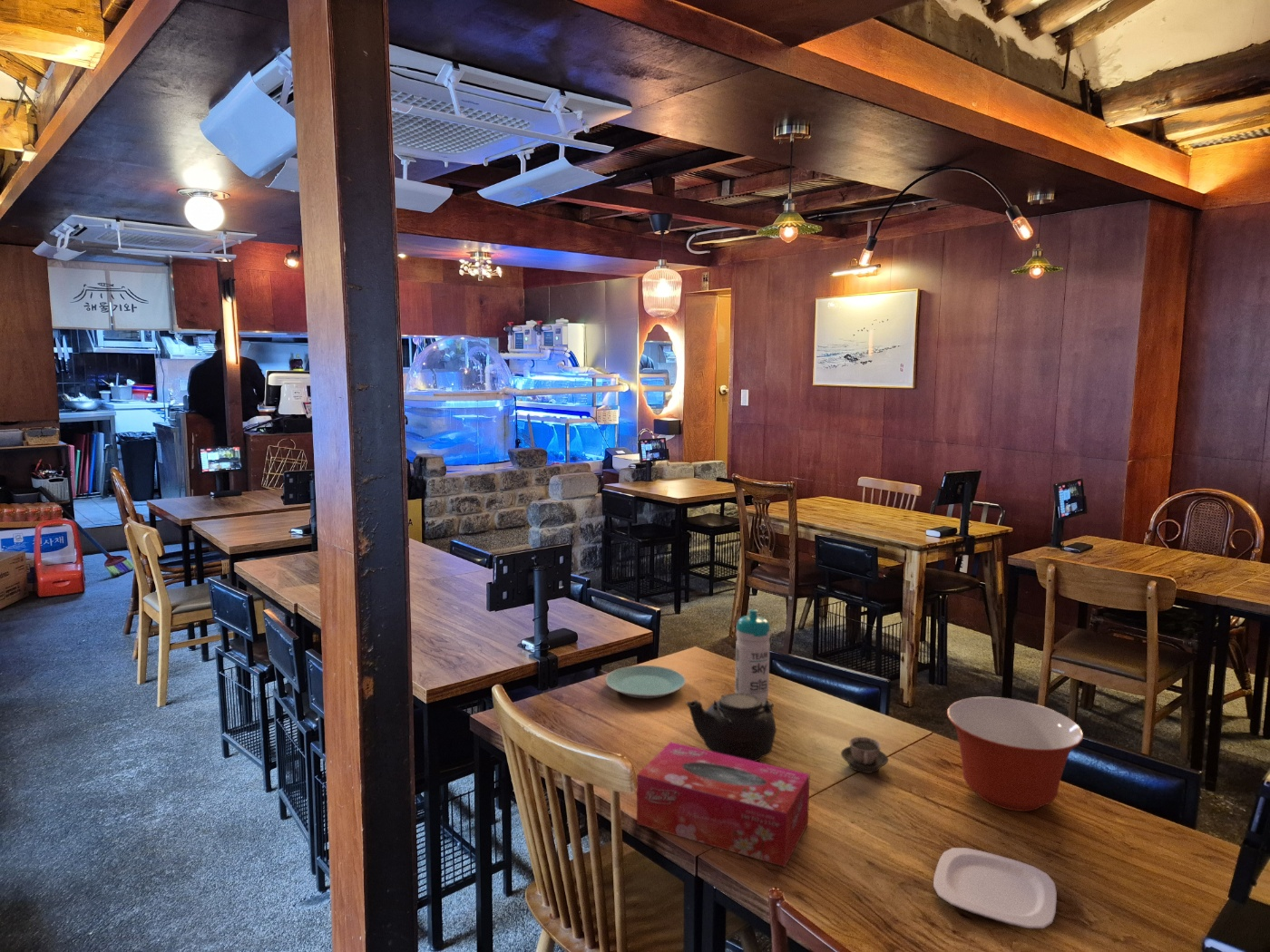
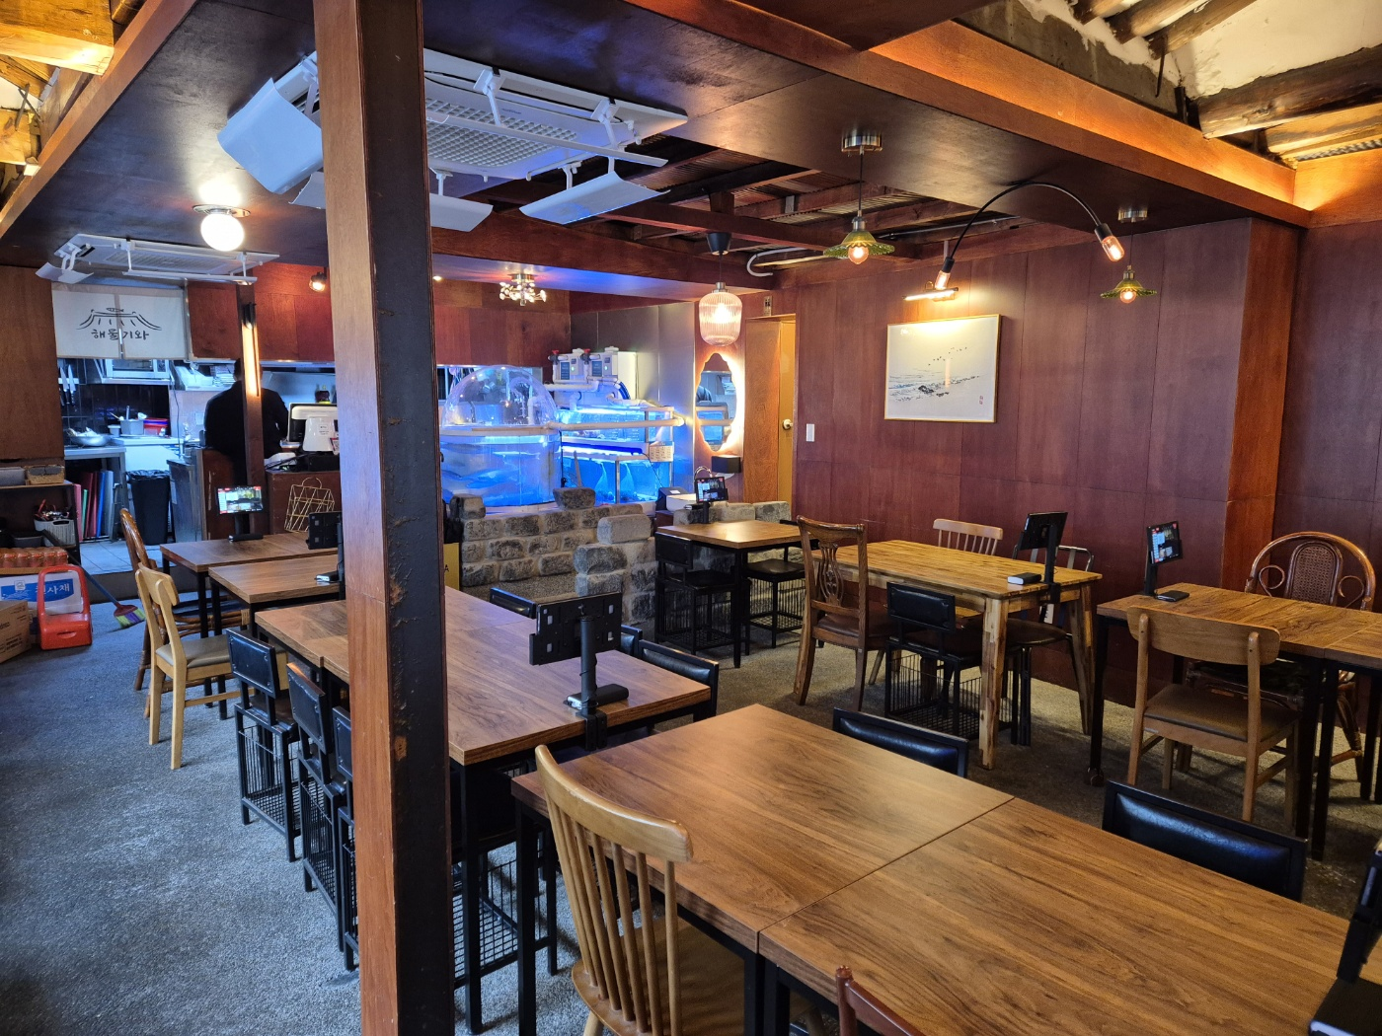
- water bottle (752, 656)
- plate (993, 888)
- cup (865, 754)
- teapot (731, 727)
- mixing bowl (1011, 758)
- plate (645, 684)
- tissue box (722, 799)
